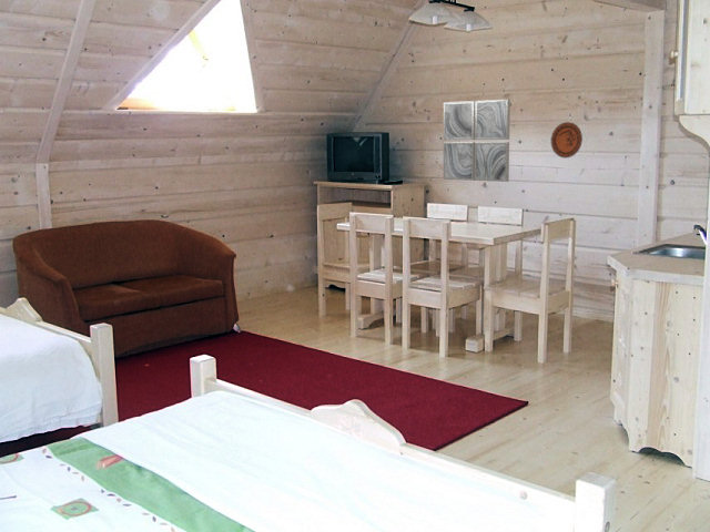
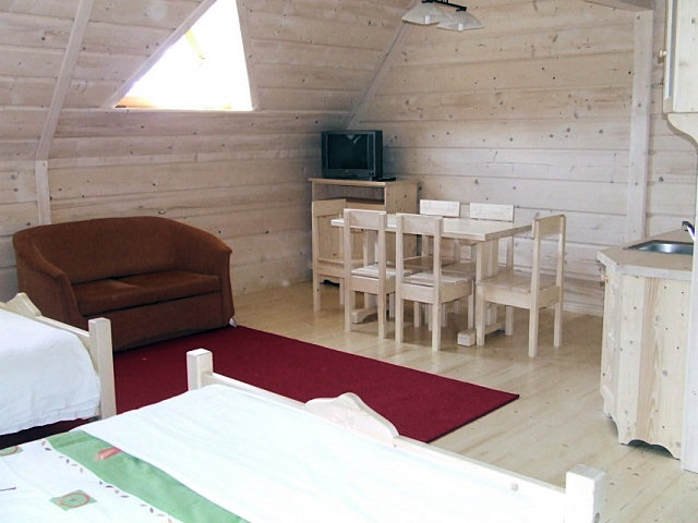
- decorative plate (566, 140)
- wall art (475, 142)
